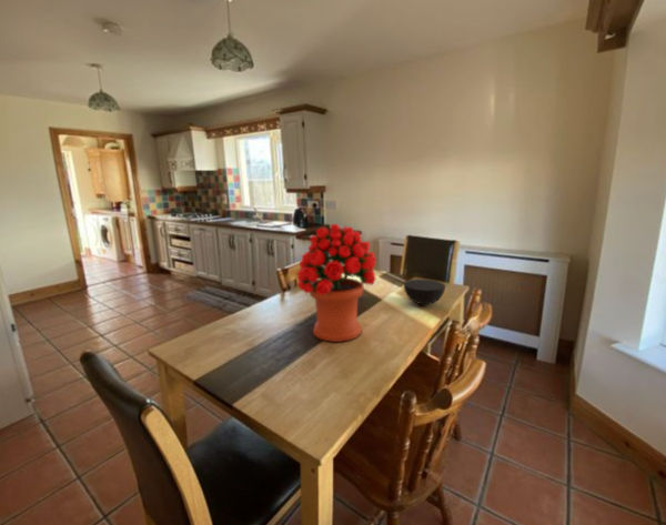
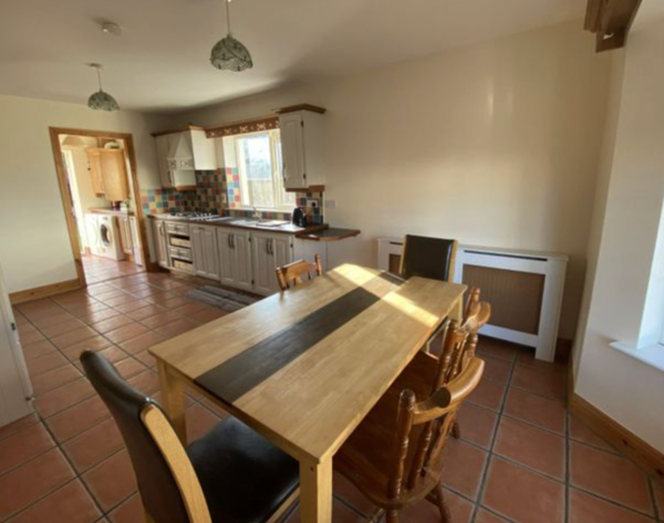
- bowl (423, 293)
- bouquet (336, 279)
